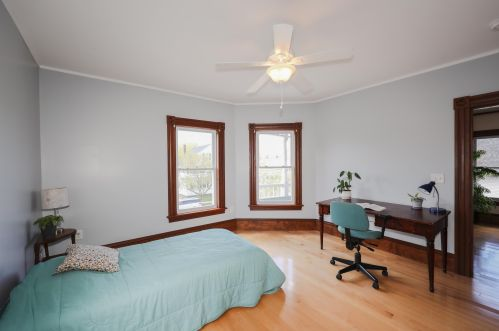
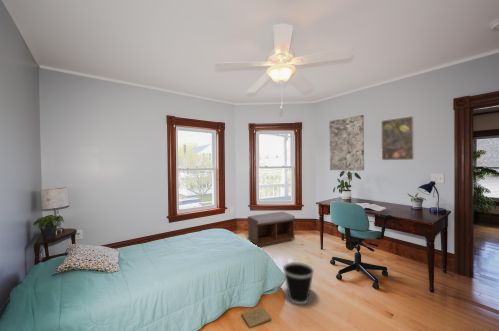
+ wastebasket (298, 283)
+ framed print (396, 139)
+ bench (271, 228)
+ wall art (345, 144)
+ box (256, 316)
